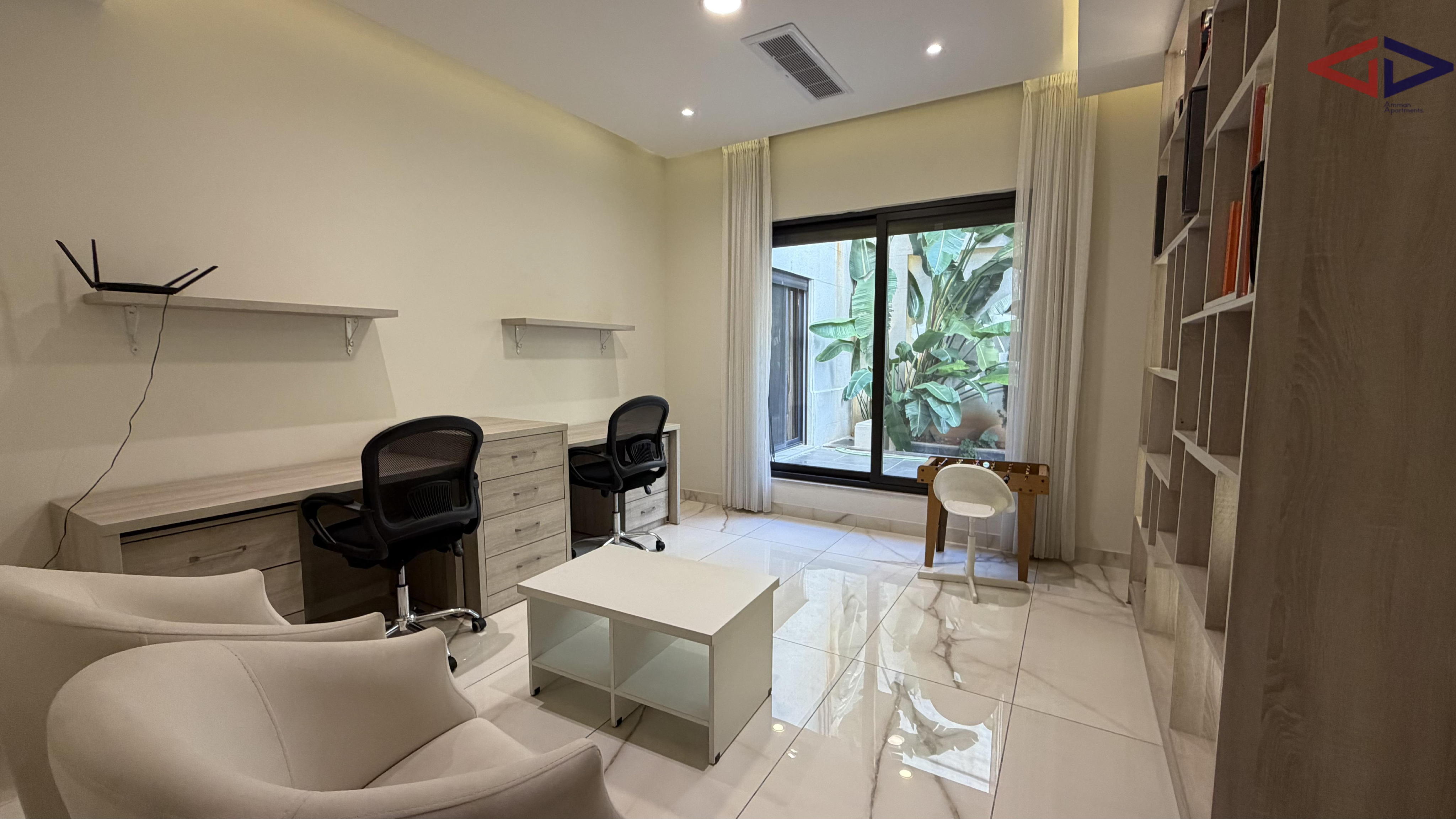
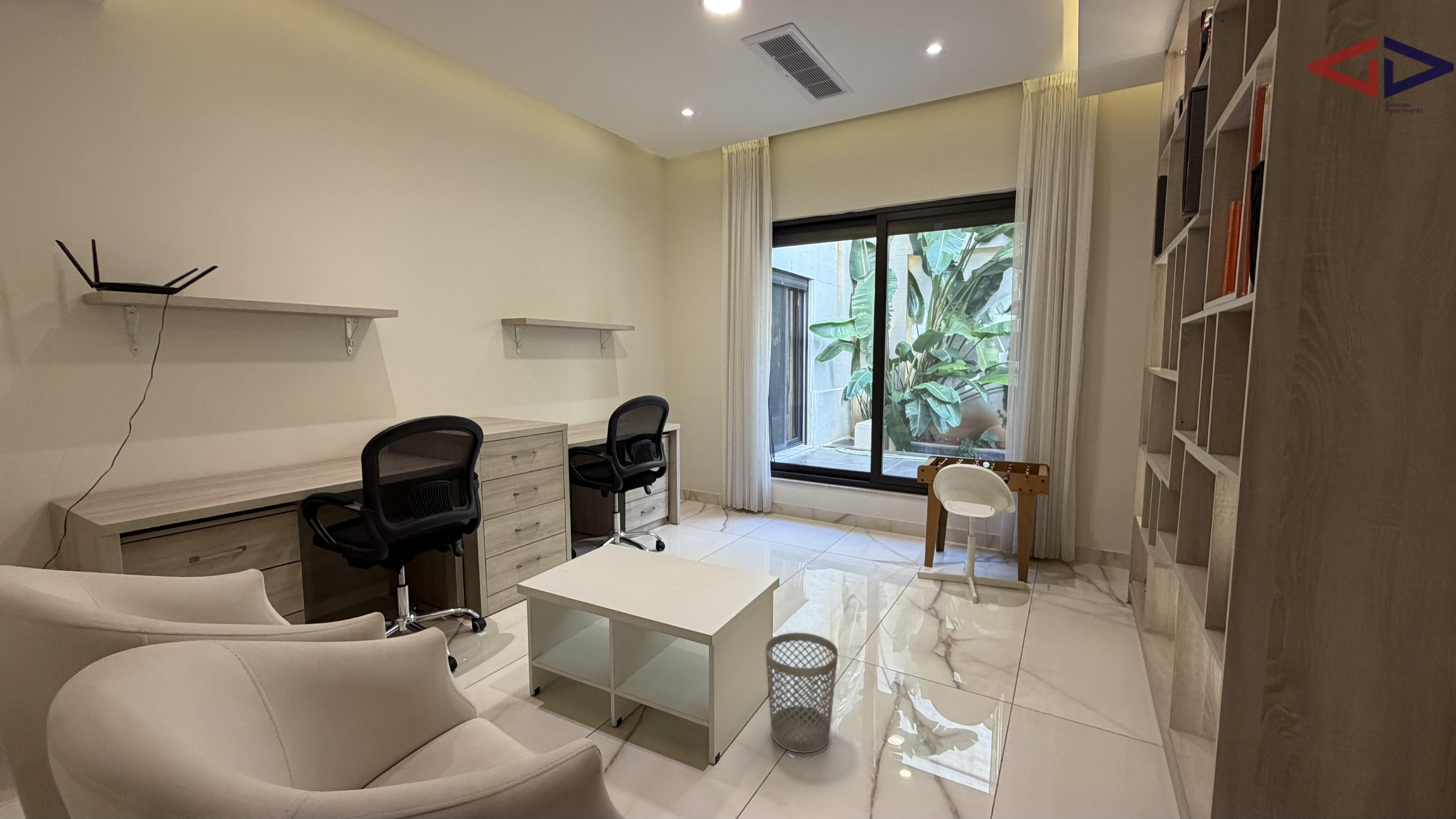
+ wastebasket (801, 692)
